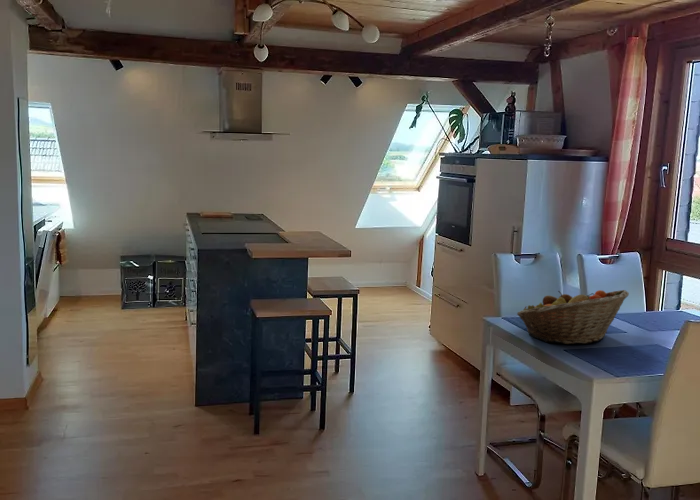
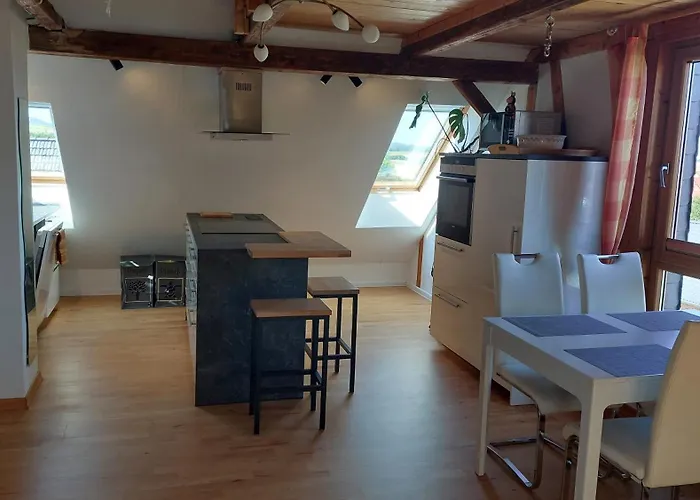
- fruit basket (572, 311)
